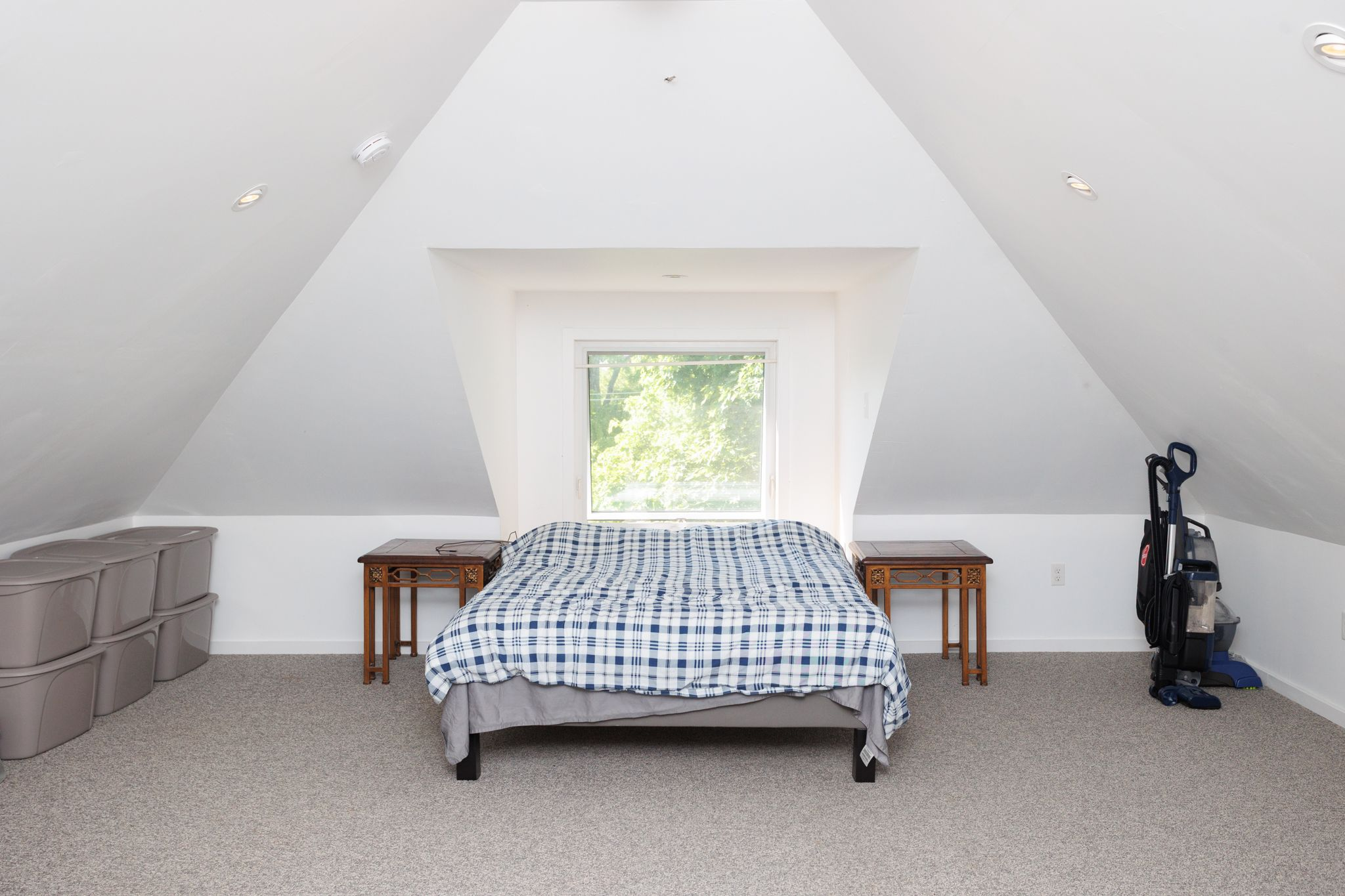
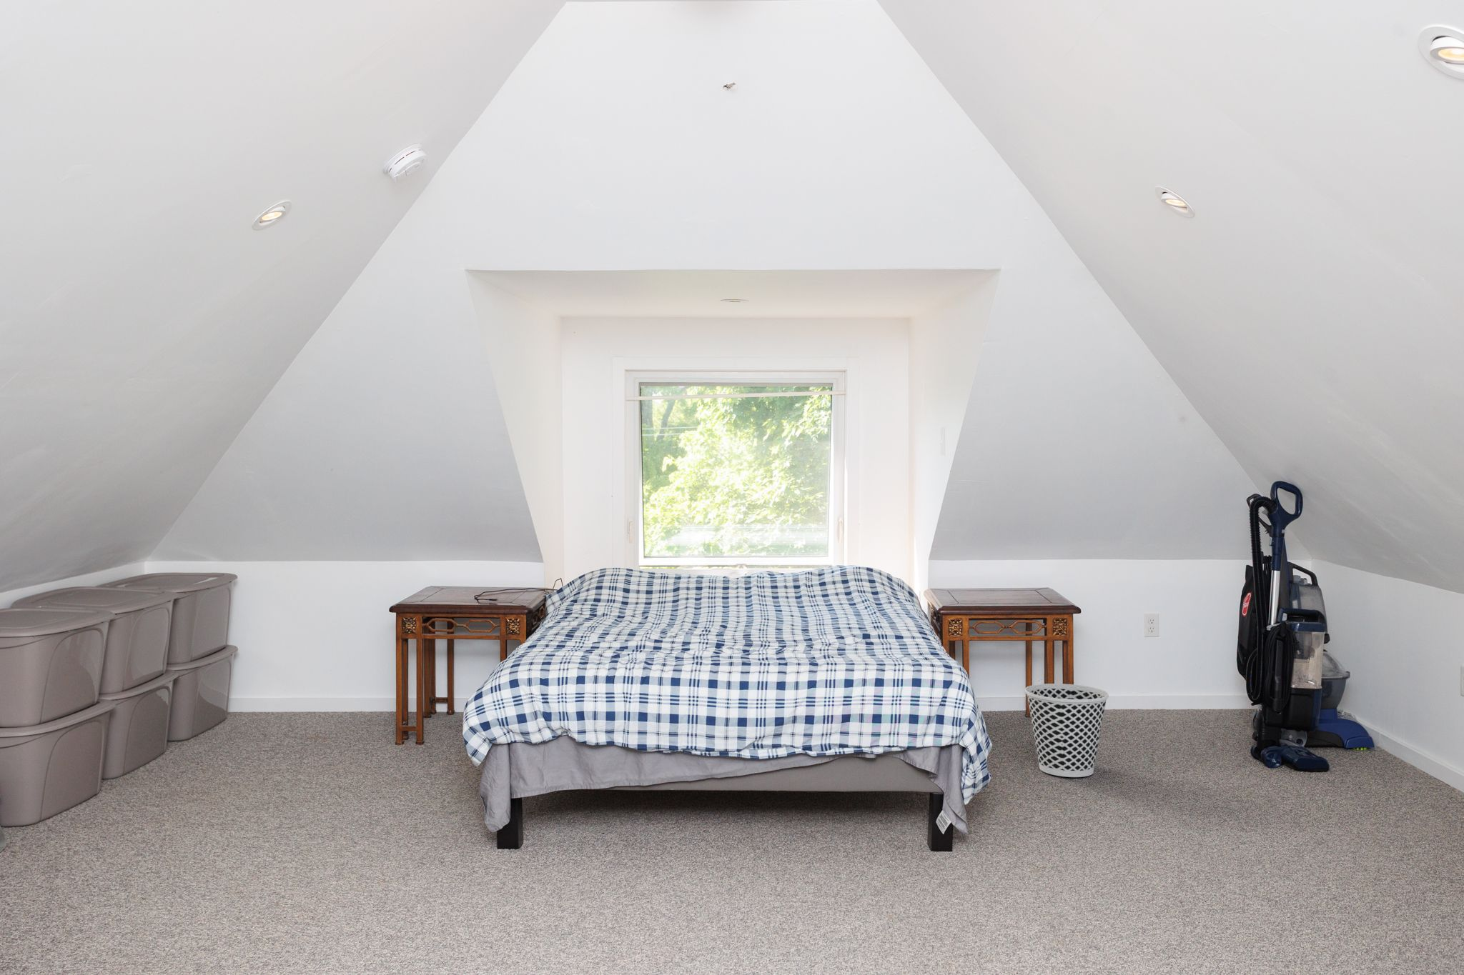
+ wastebasket (1066, 730)
